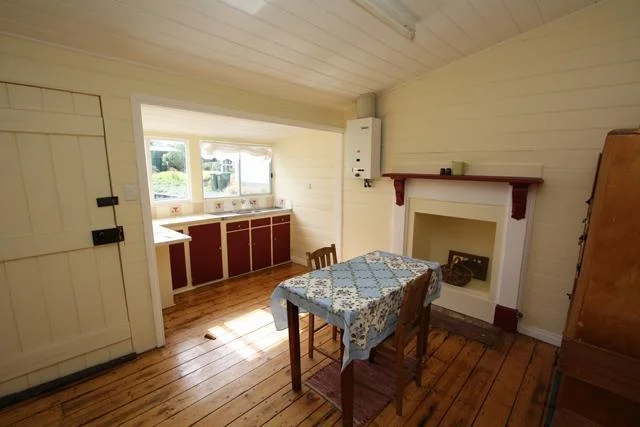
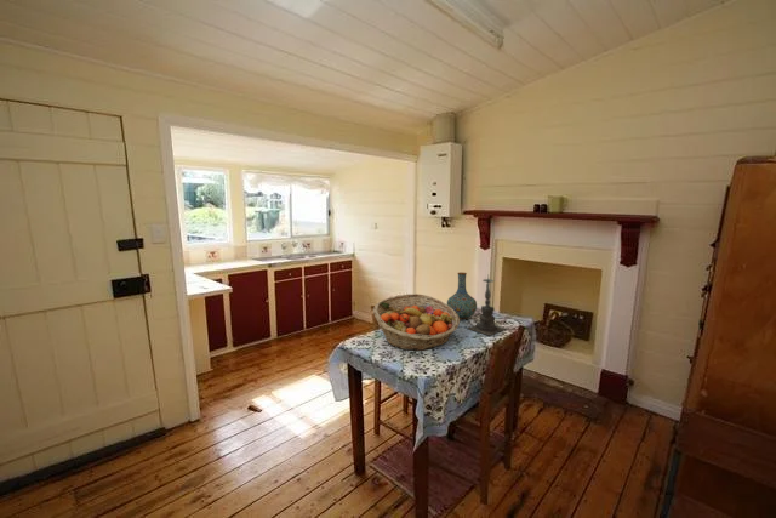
+ candle holder (487, 300)
+ fruit basket (416, 320)
+ vase (462, 295)
